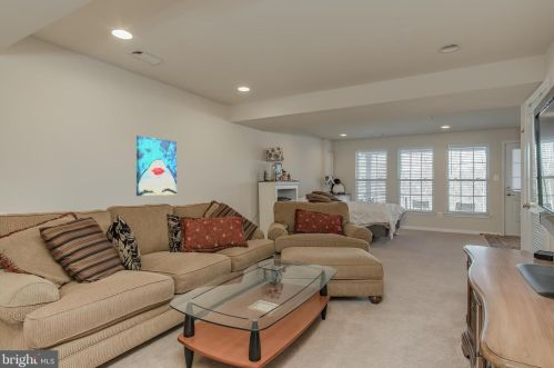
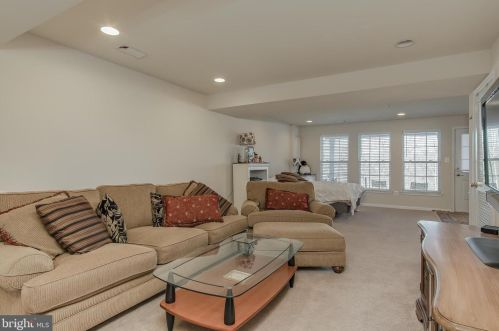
- wall art (158, 167)
